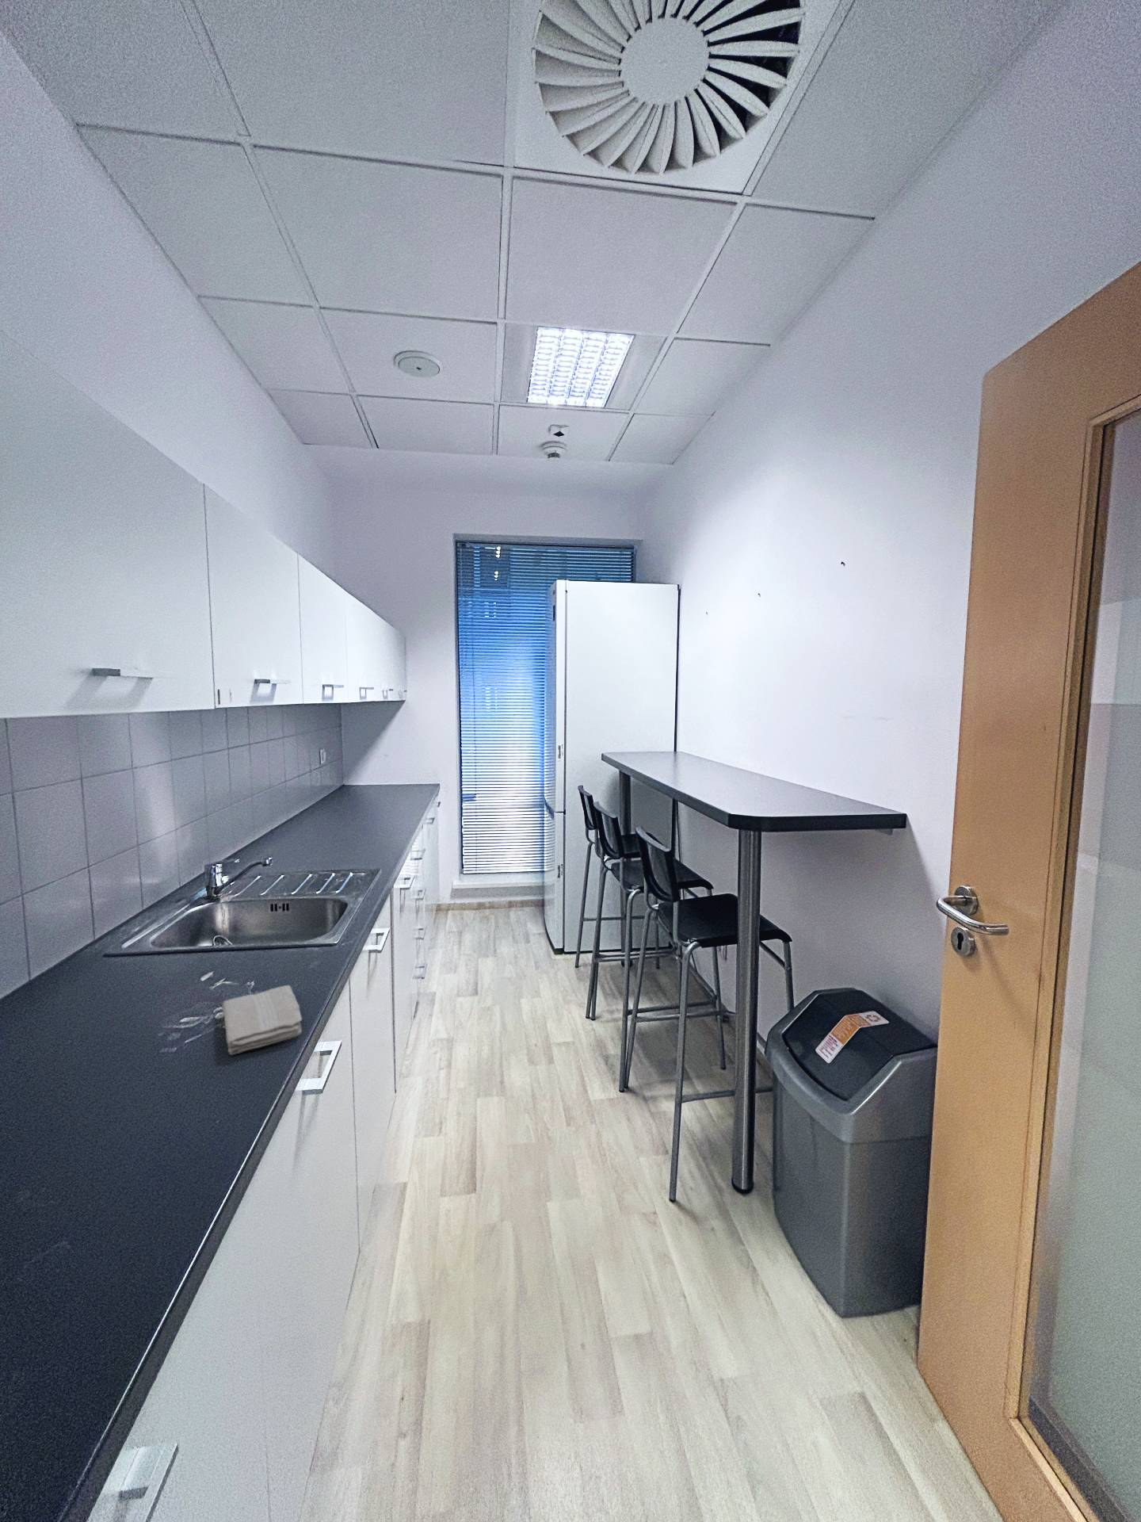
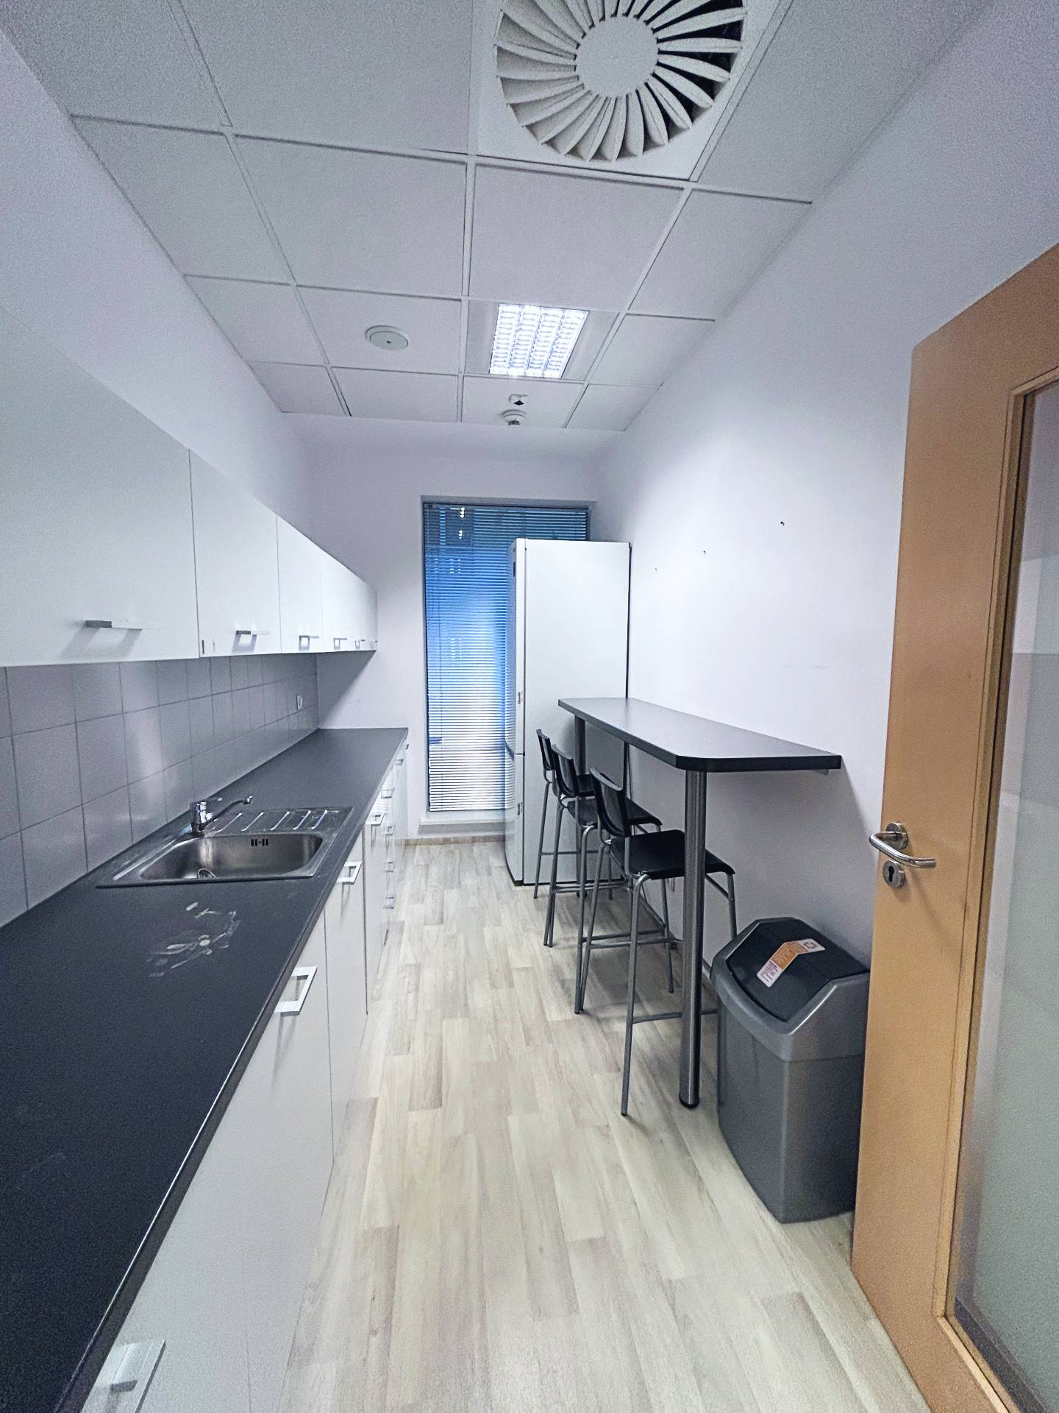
- washcloth (261, 1015)
